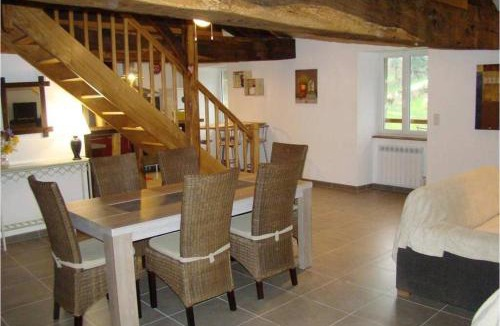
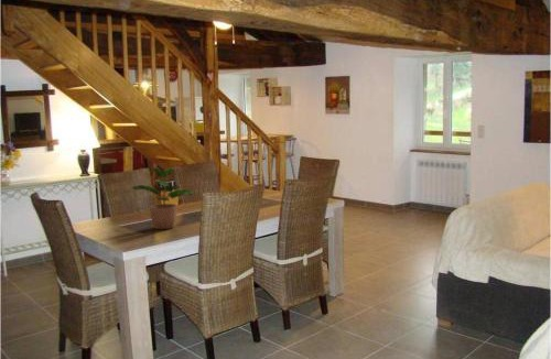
+ potted plant (163, 196)
